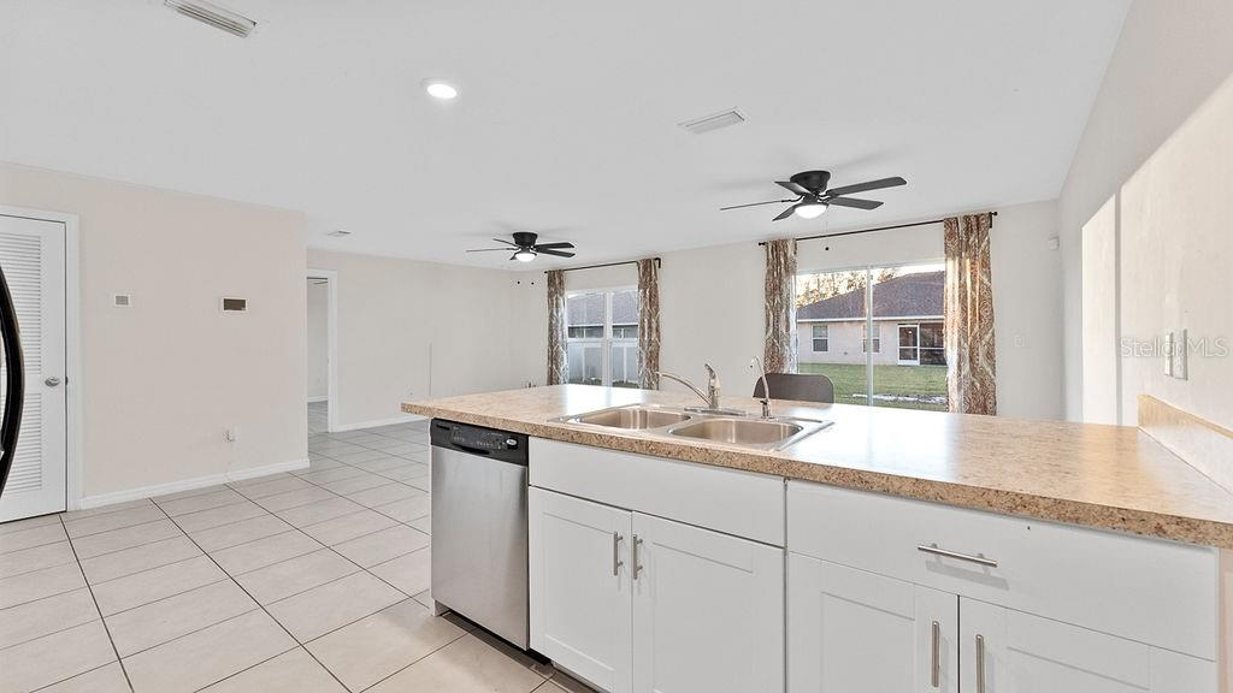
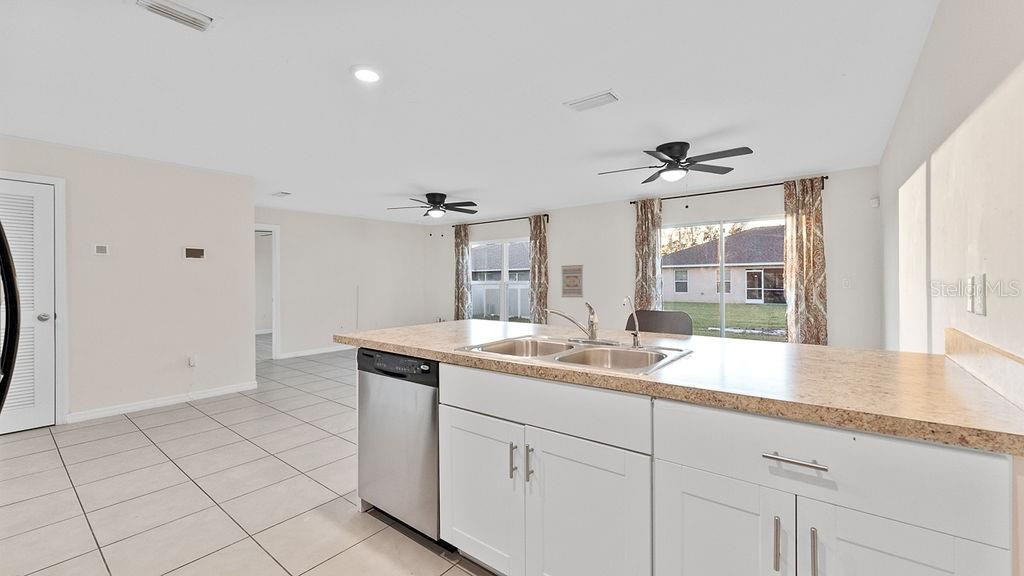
+ wall art (572, 281)
